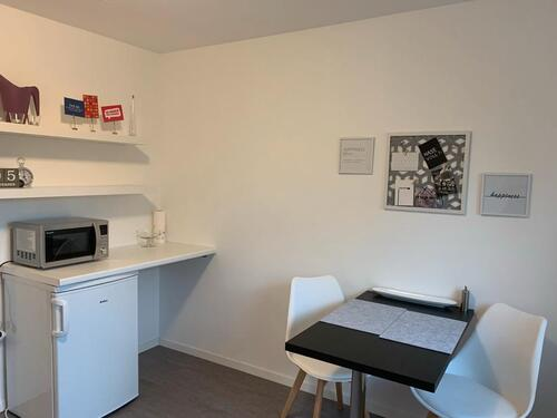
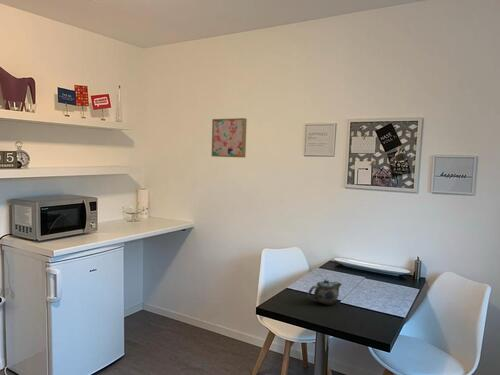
+ wall art (228, 138)
+ chinaware (325, 290)
